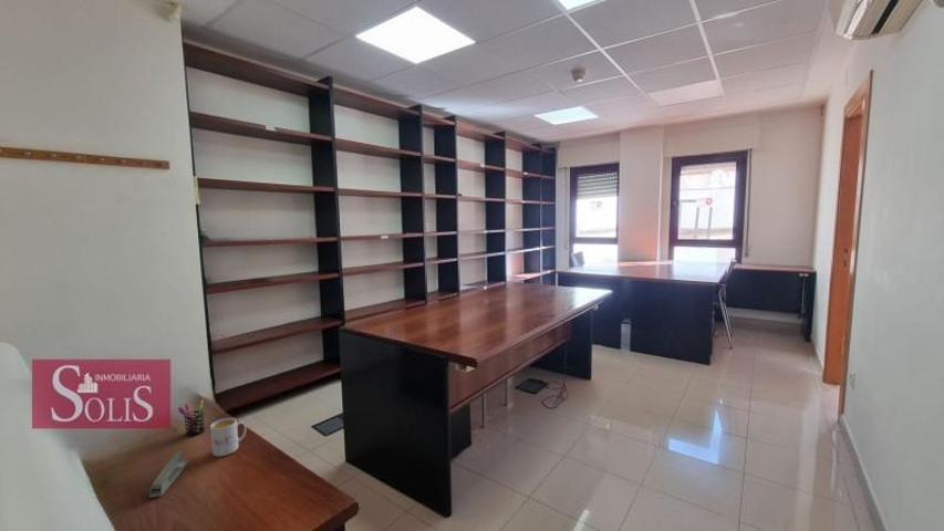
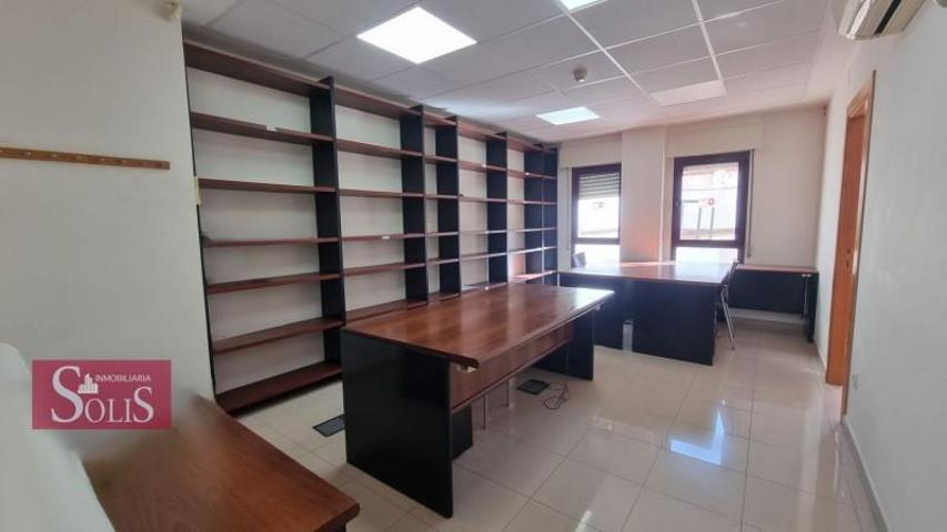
- mug (229, 435)
- pen holder (195, 417)
- stapler (169, 471)
